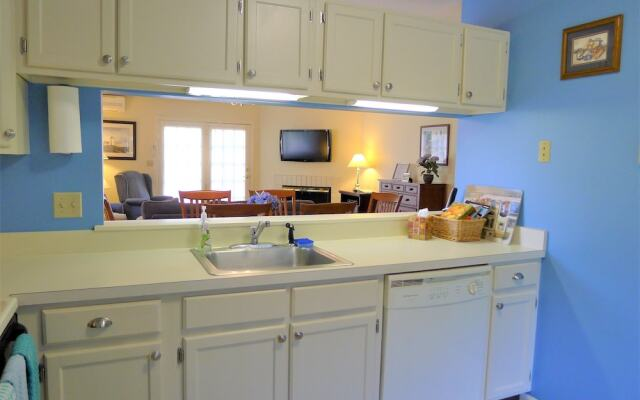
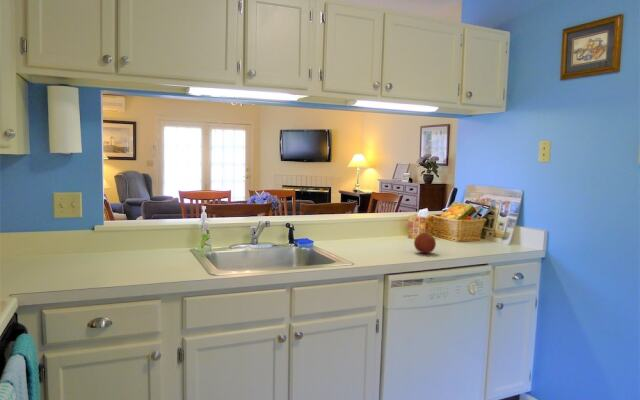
+ fruit (424, 242)
